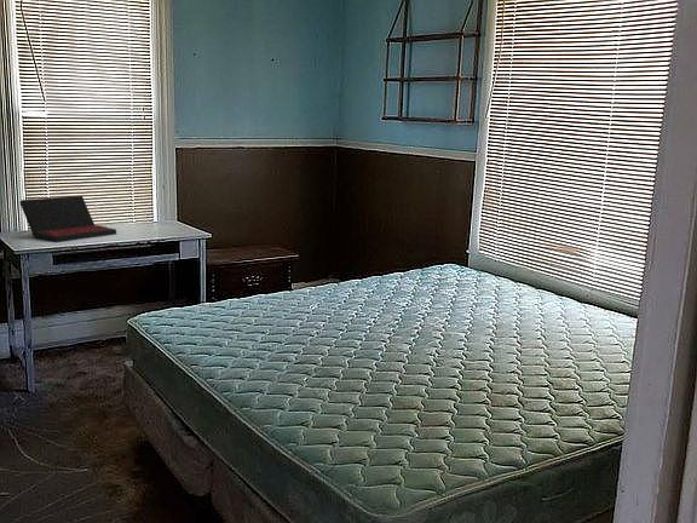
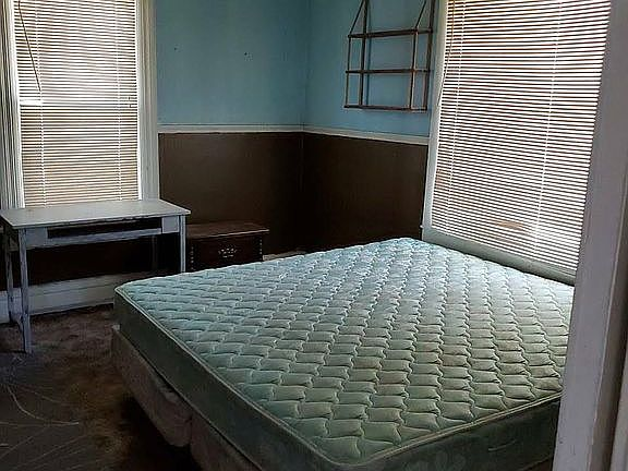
- laptop (68, 217)
